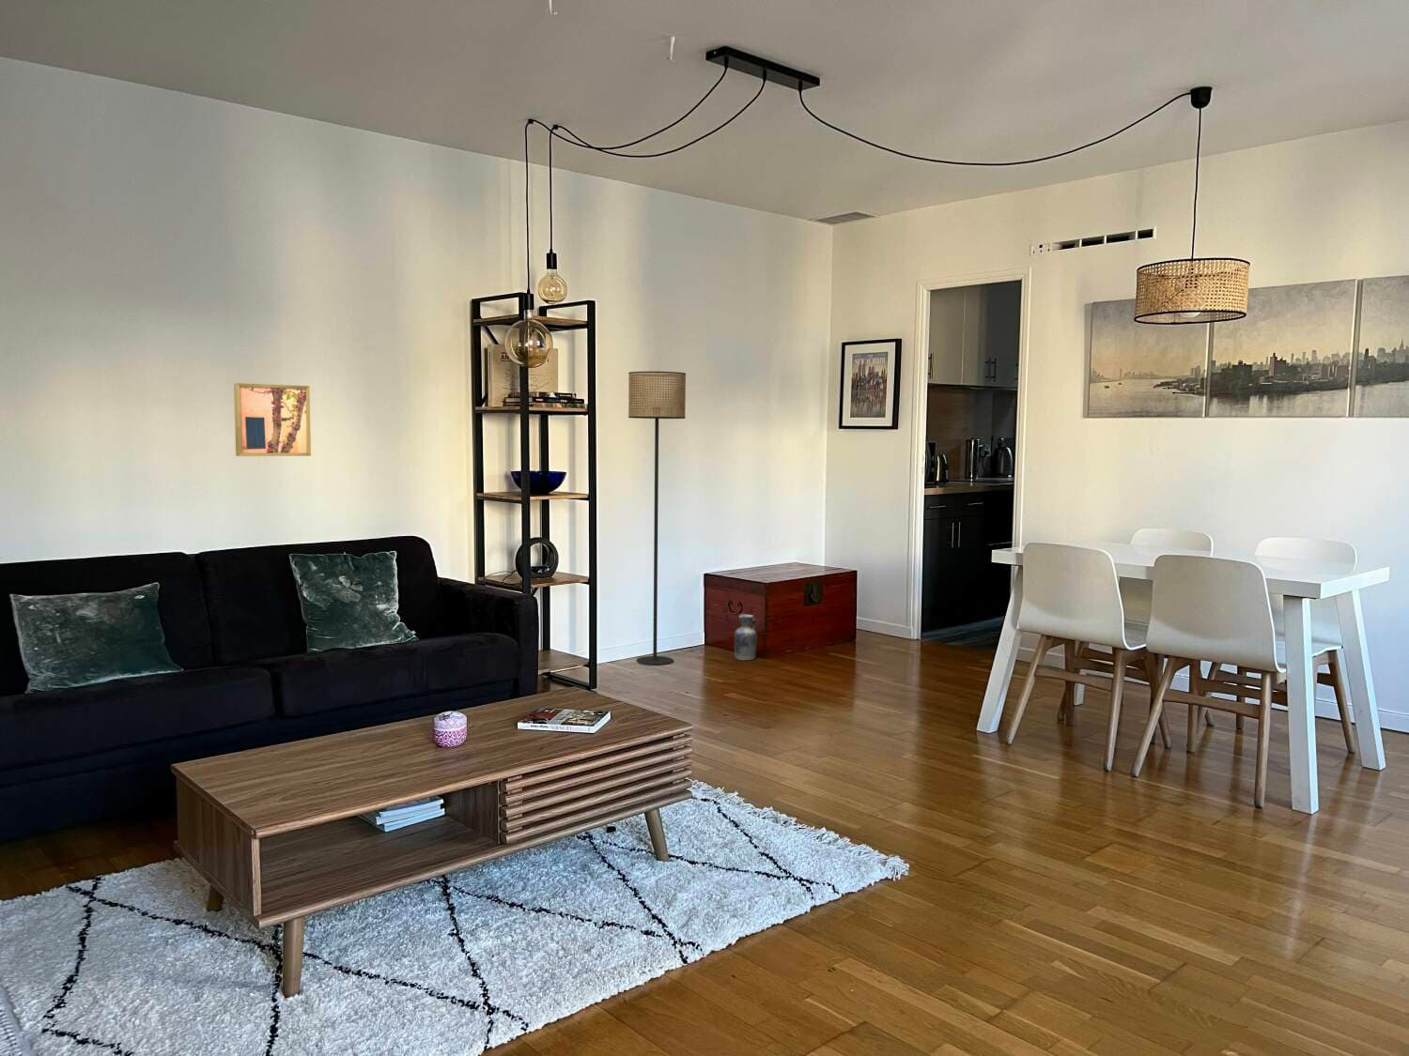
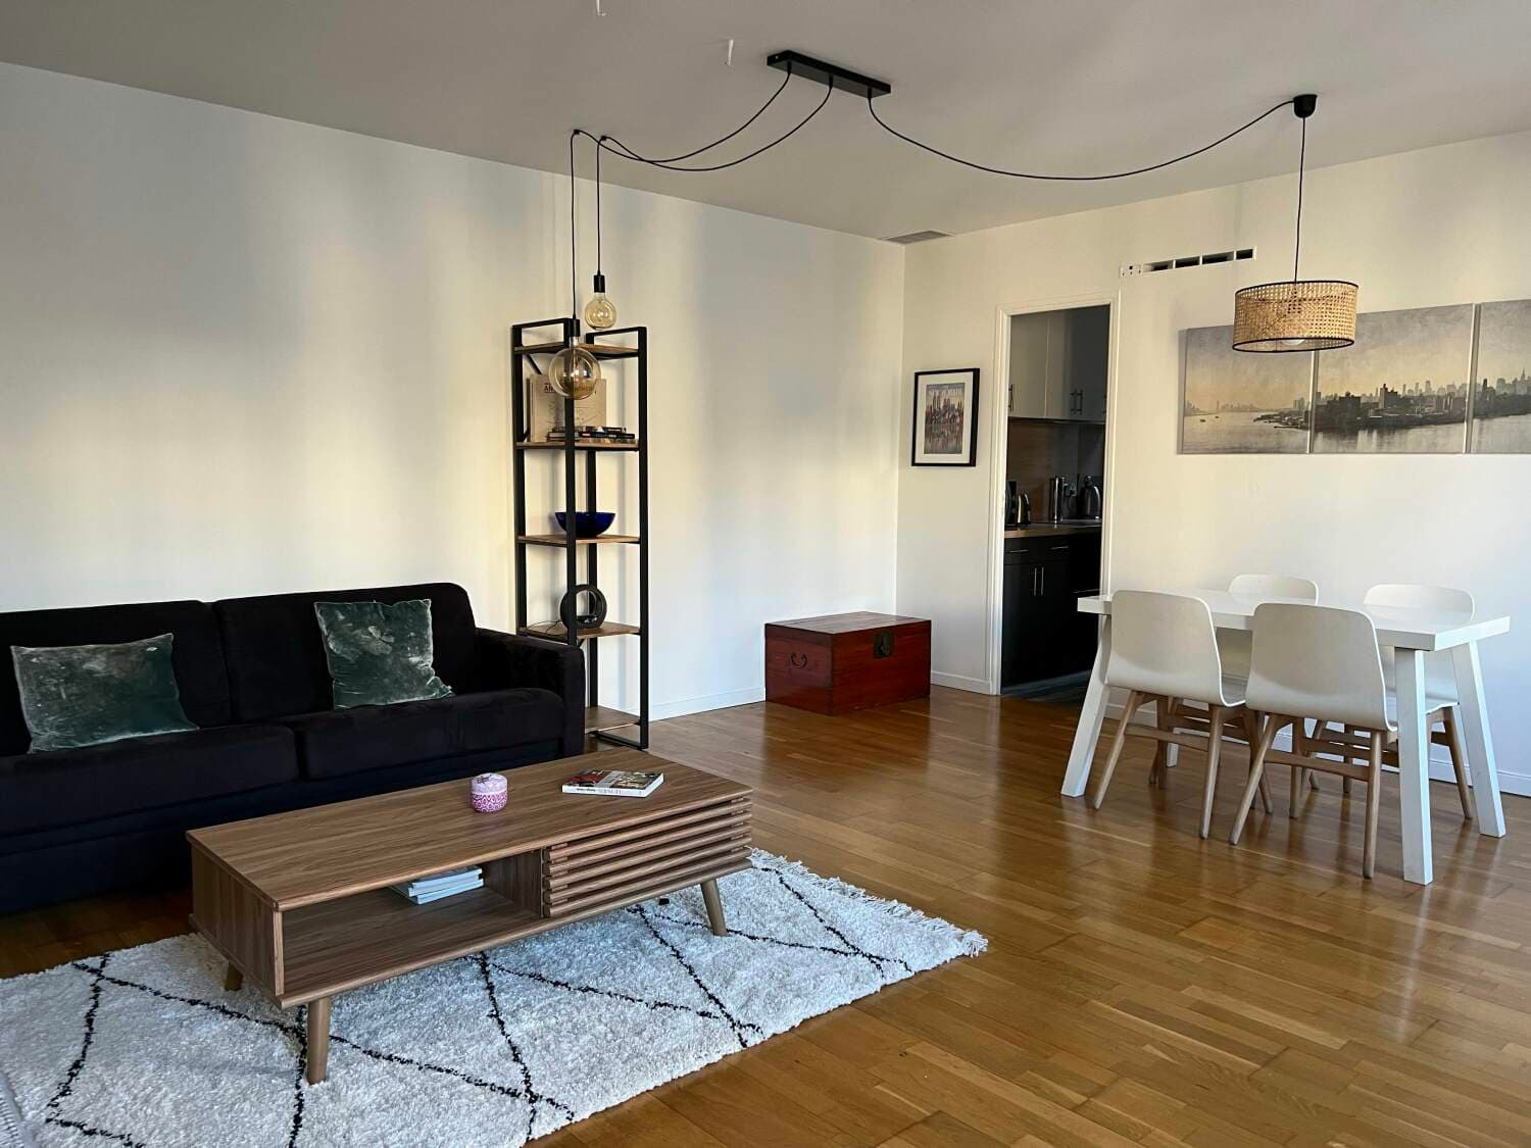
- ceramic jug (746, 637)
- floor lamp (656, 518)
- wall art (273, 419)
